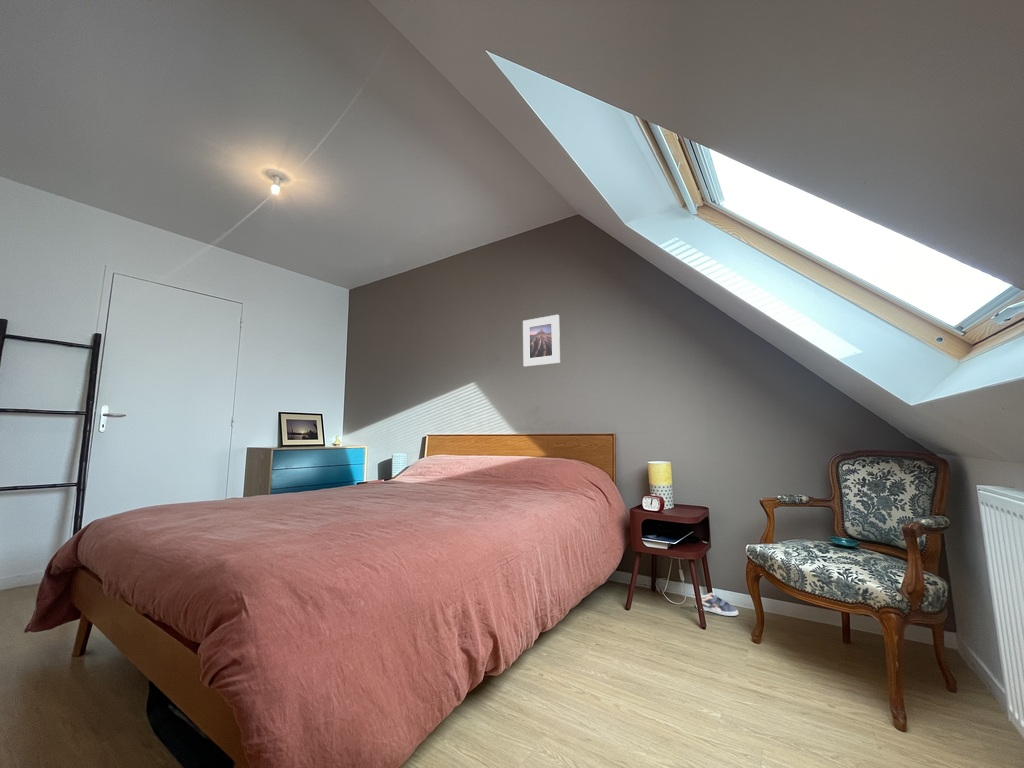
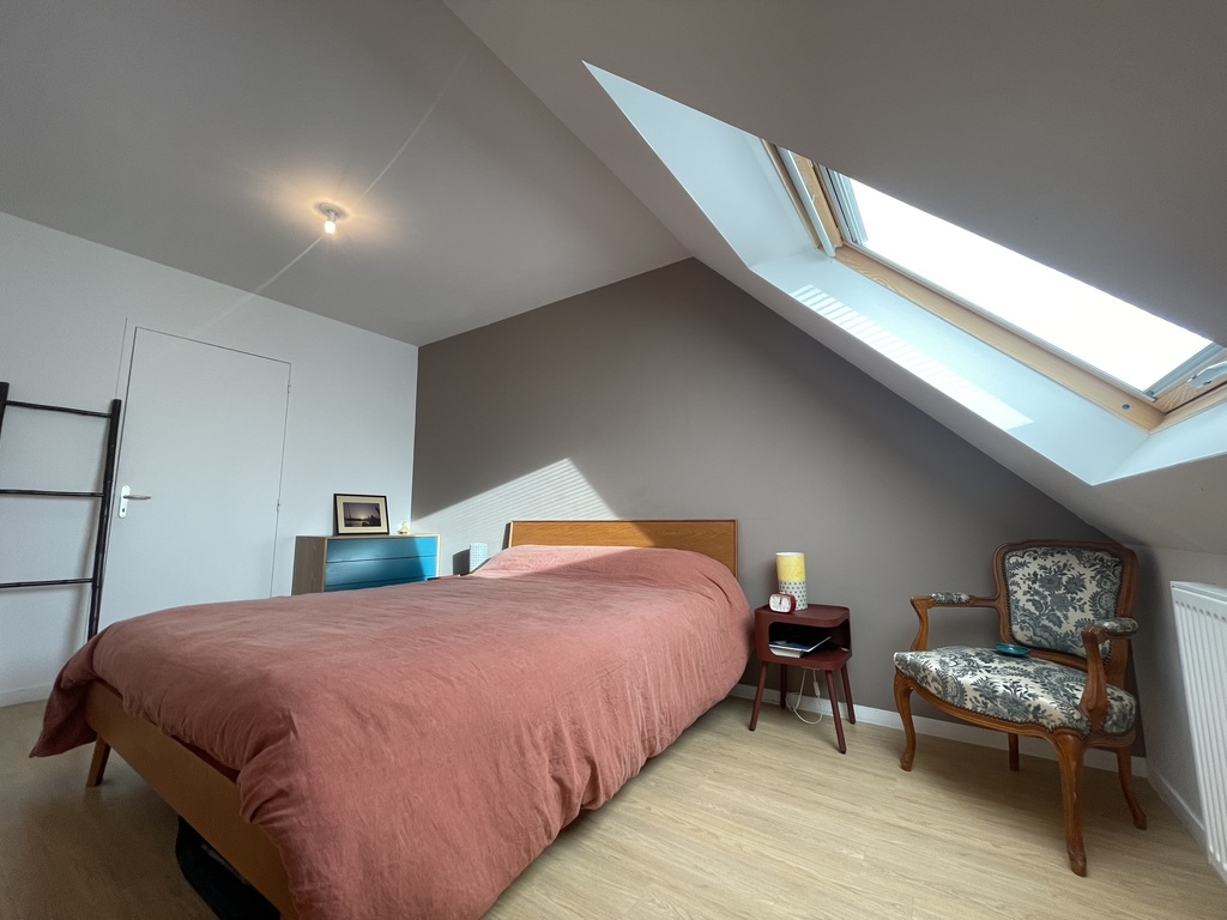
- sneaker (716, 603)
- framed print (540, 341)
